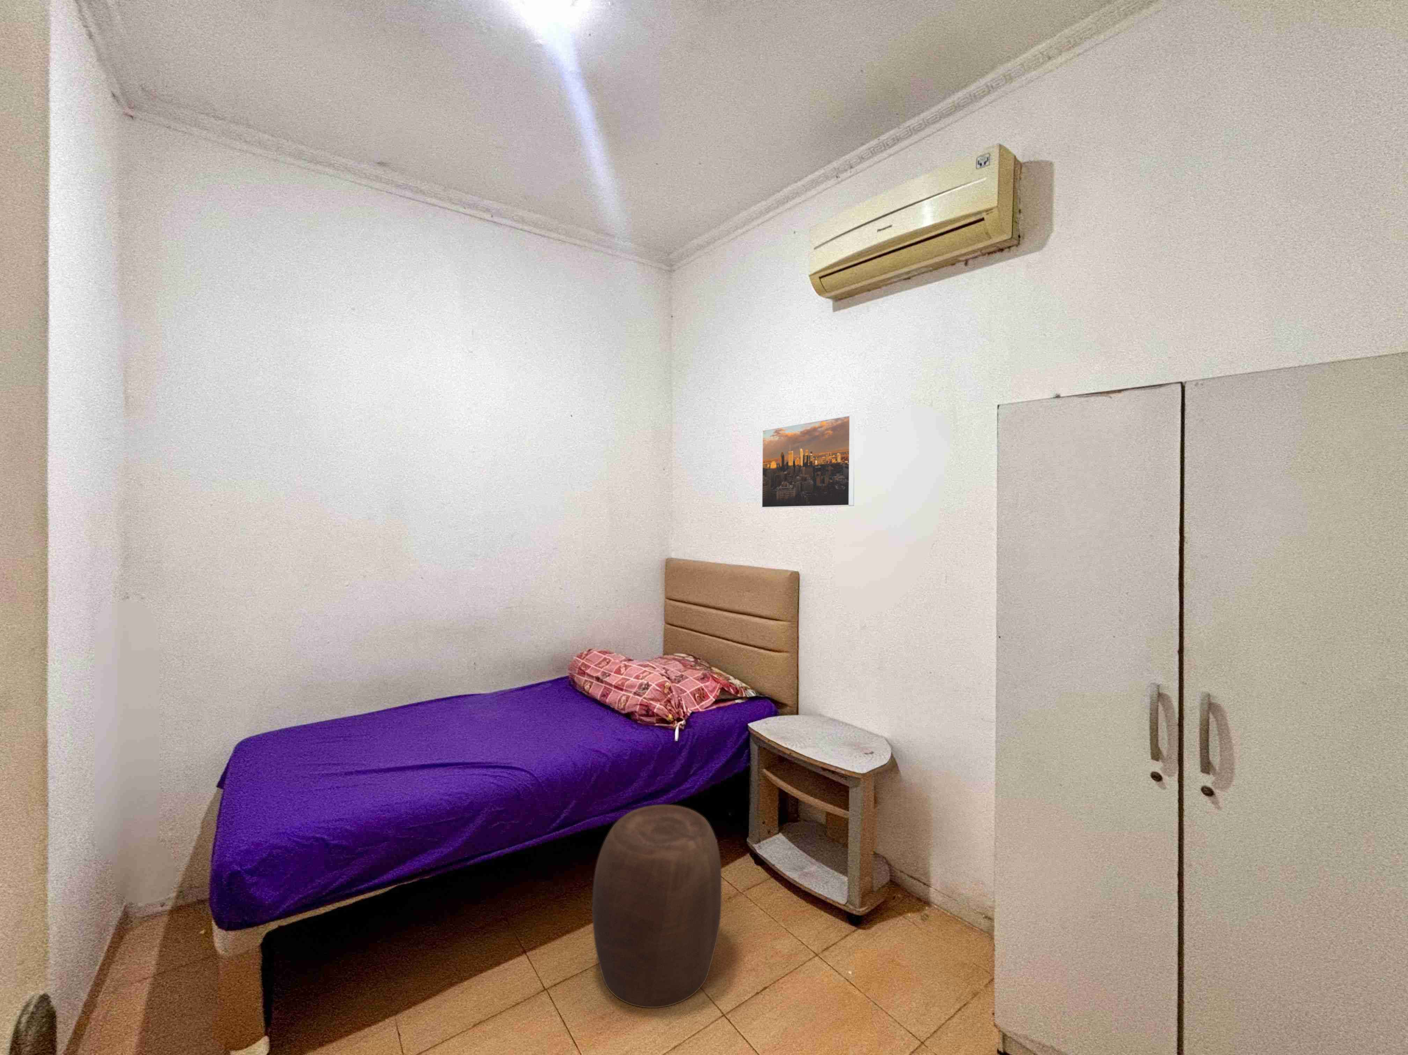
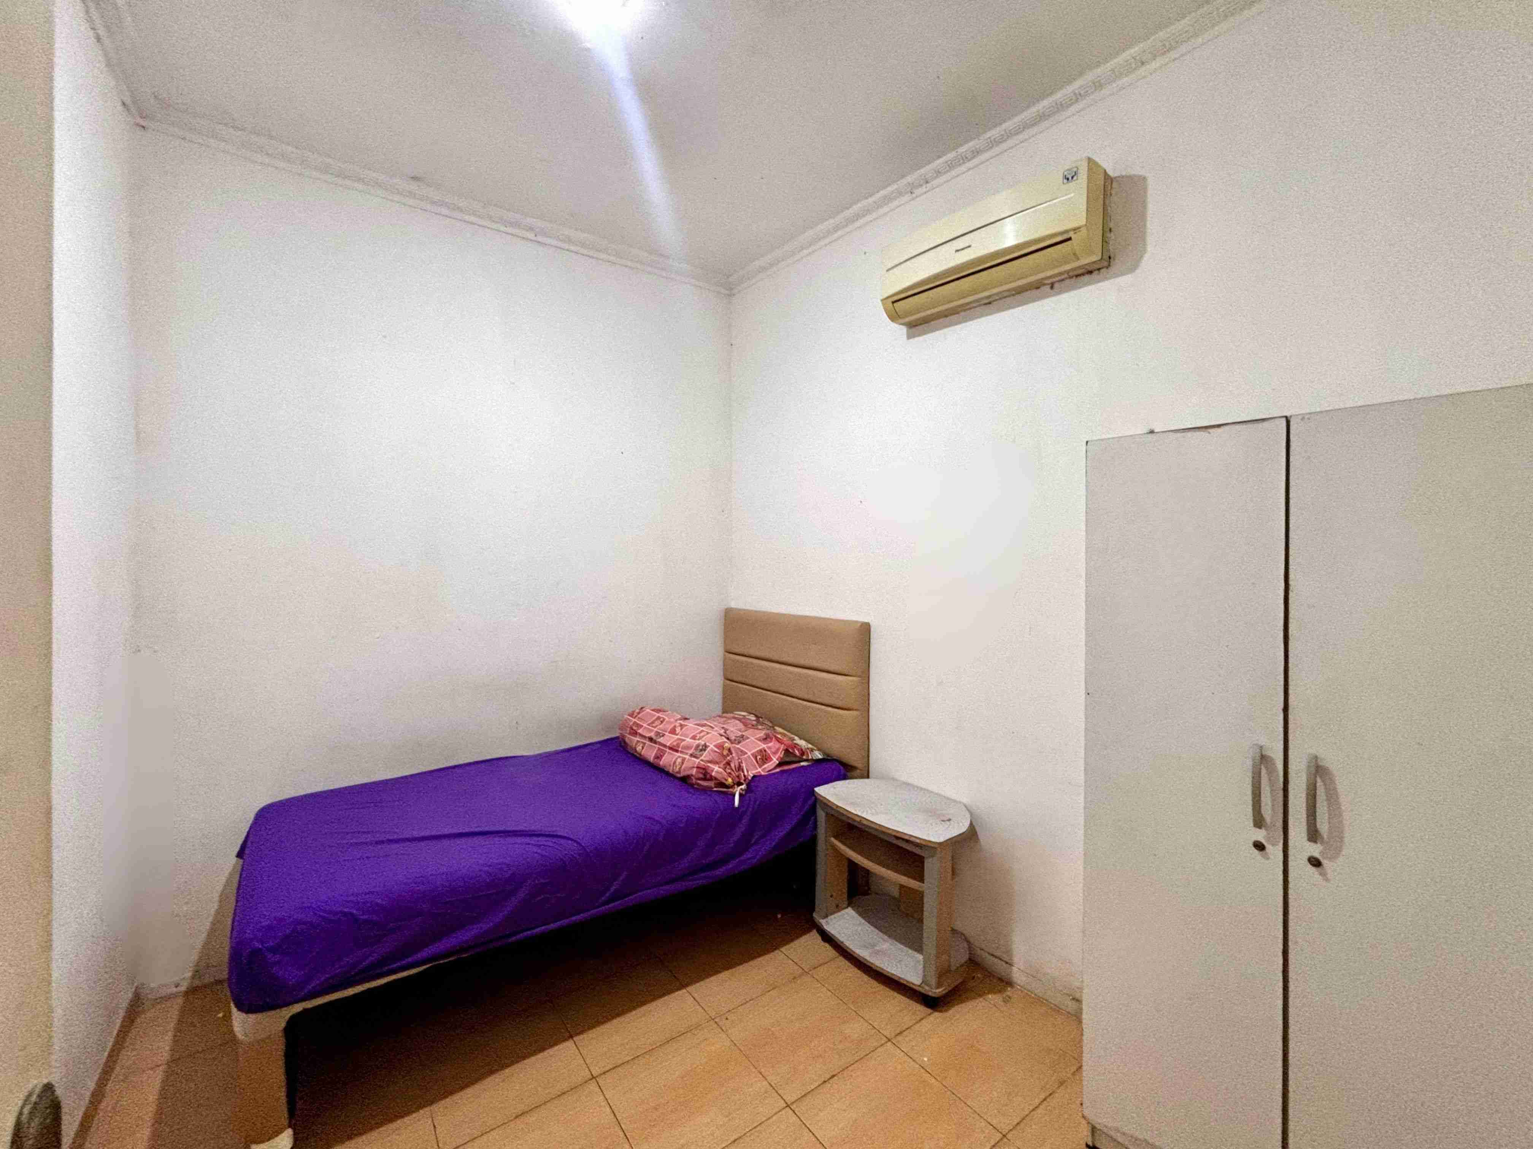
- stool (657, 895)
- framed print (805, 465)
